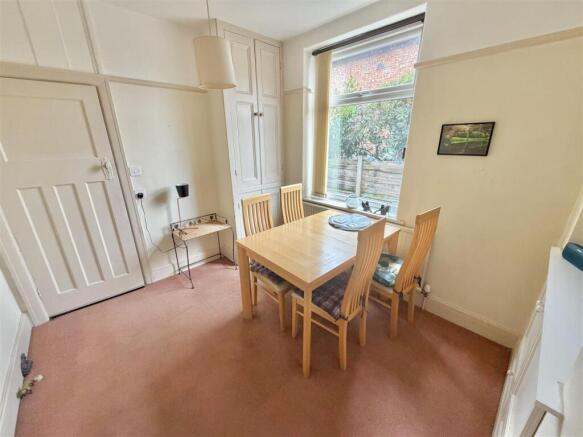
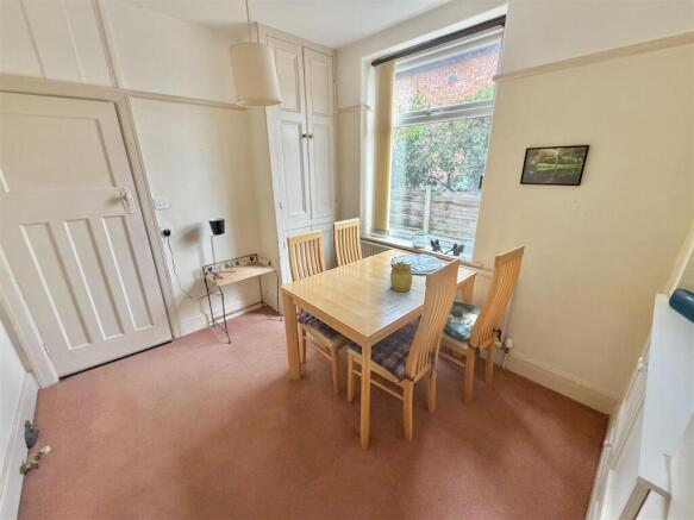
+ jar (401, 274)
